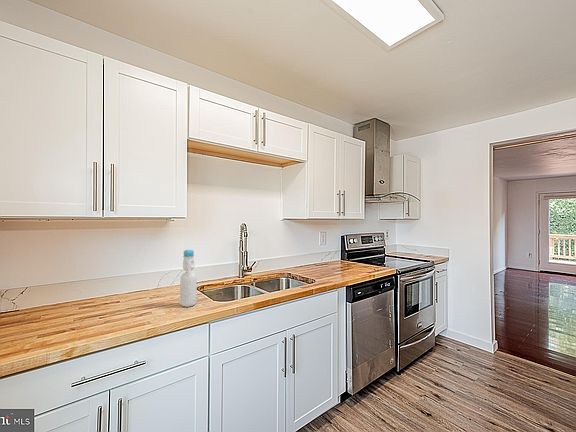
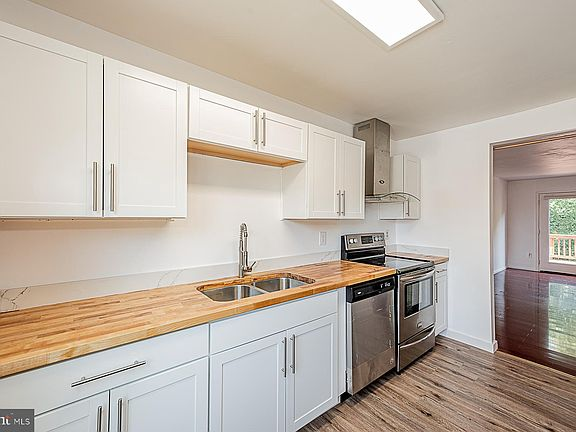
- bottle (188, 276)
